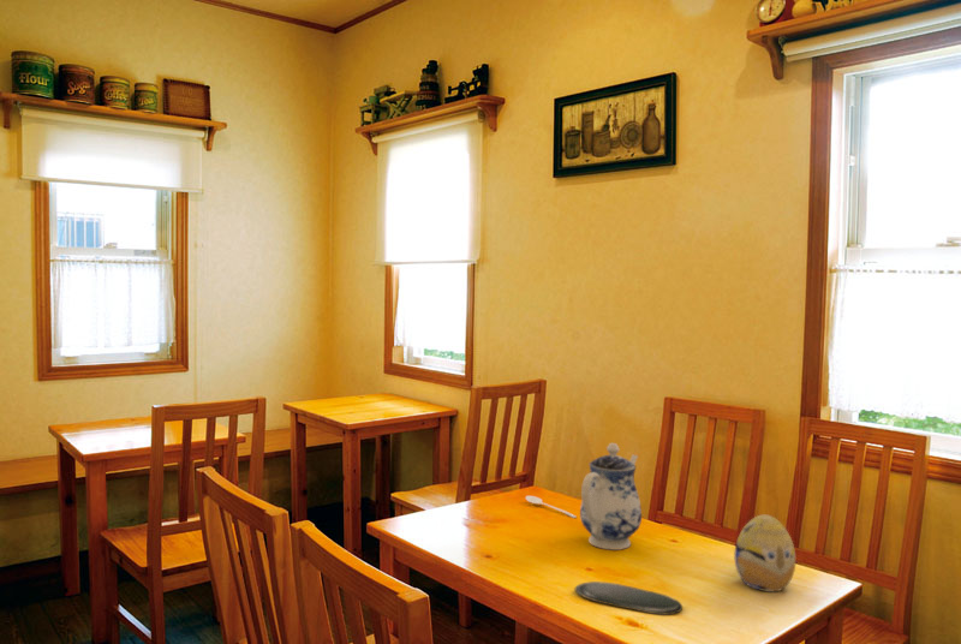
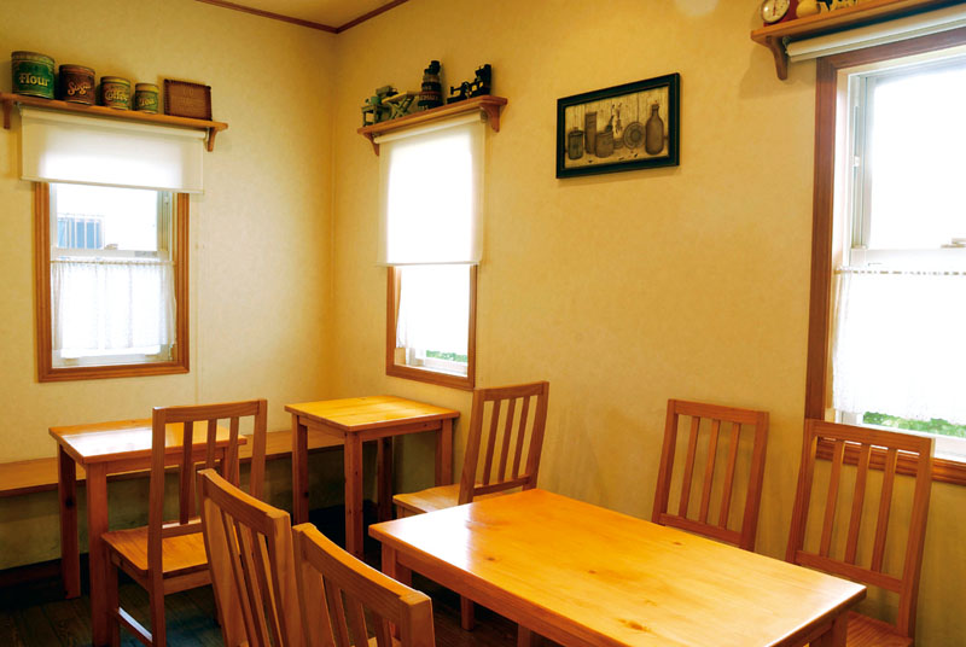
- teapot (611, 493)
- oval tray (627, 597)
- stirrer (550, 506)
- decorative egg (764, 549)
